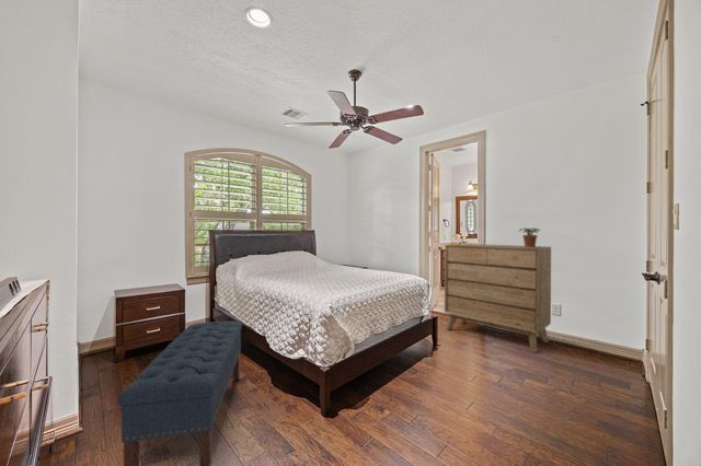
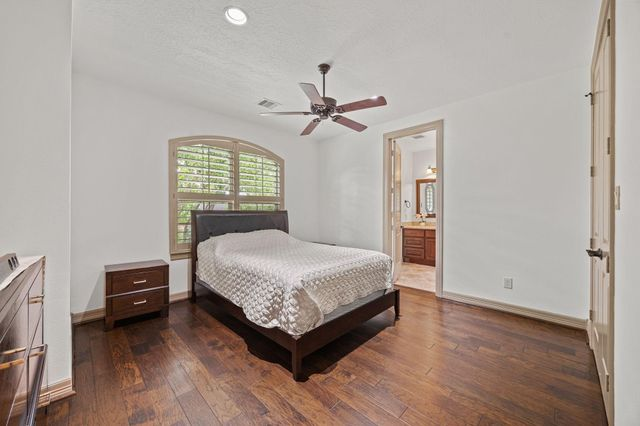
- potted plant (529, 236)
- dresser (494, 290)
- bench (197, 381)
